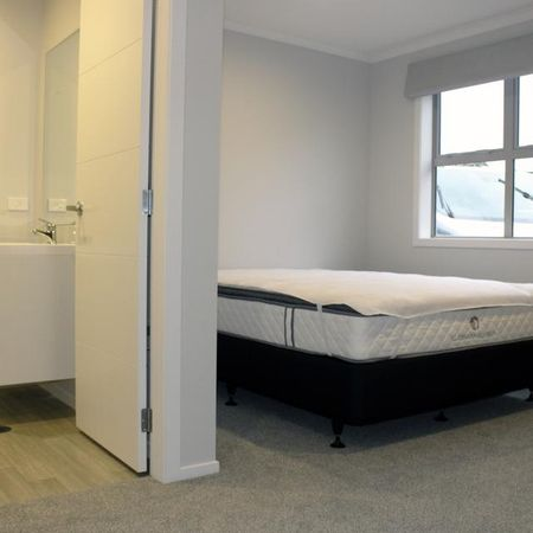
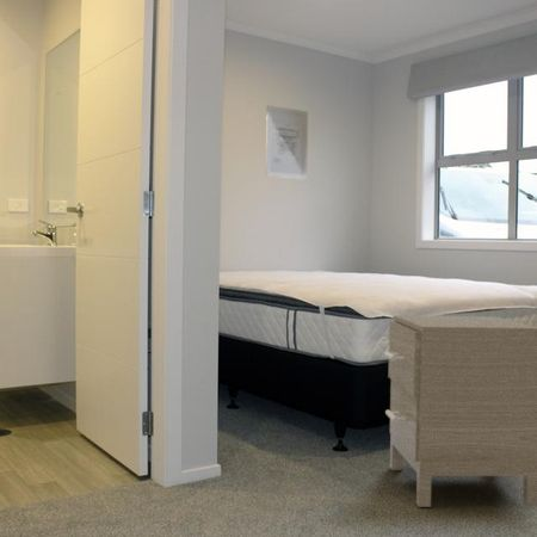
+ wall art (286, 142)
+ nightstand (451, 403)
